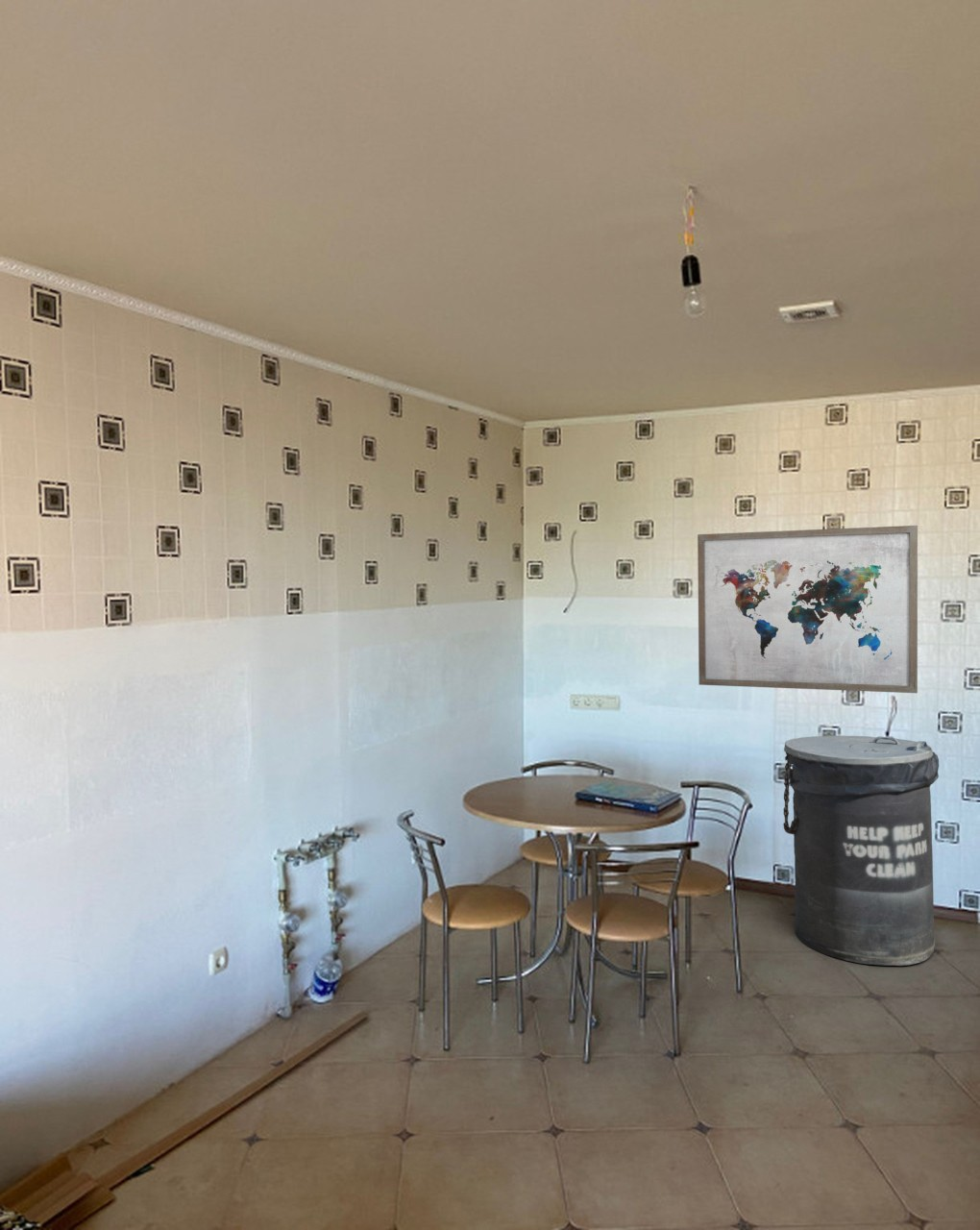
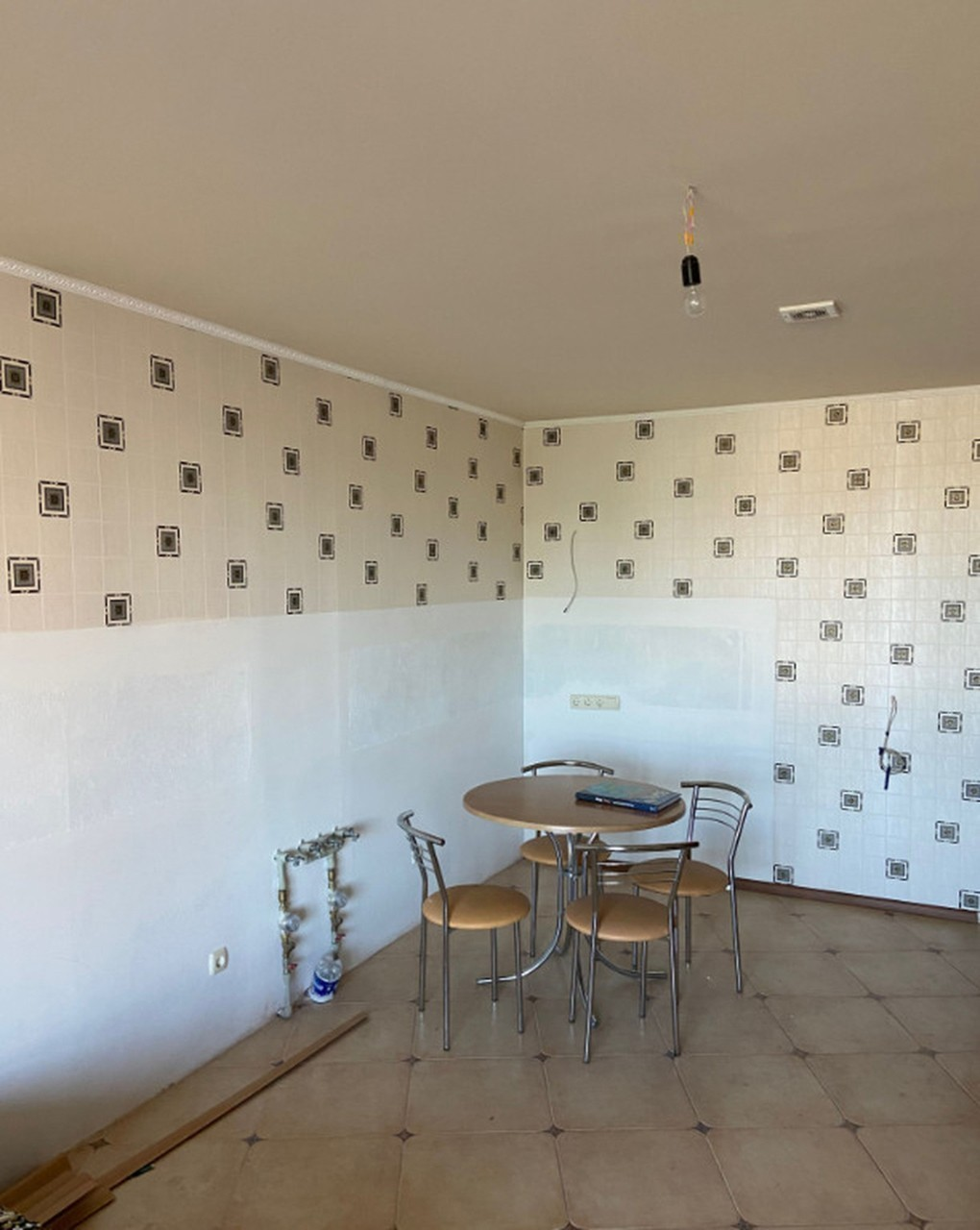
- trash can (858, 836)
- wall art (801, 609)
